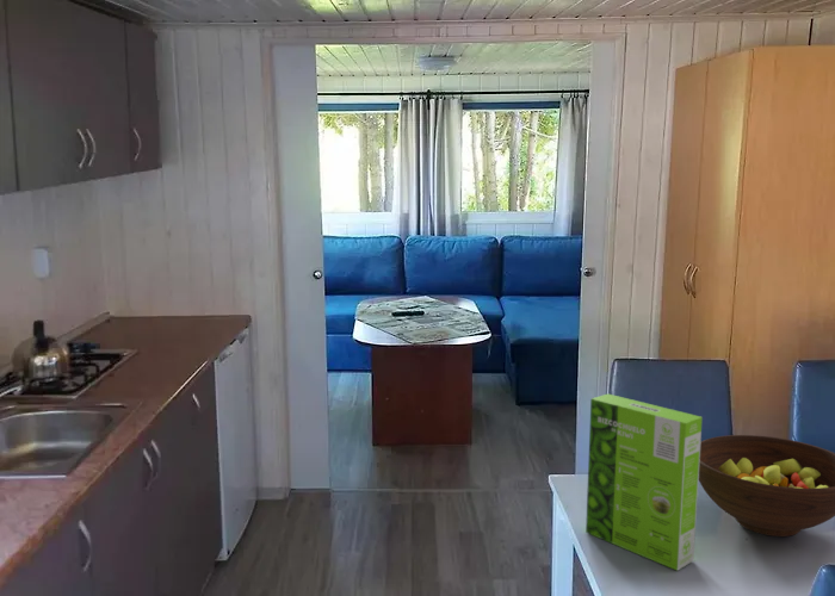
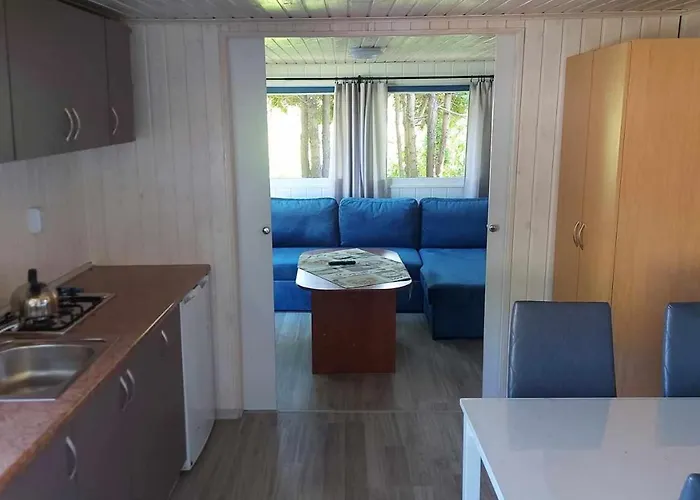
- fruit bowl (769, 492)
- cake mix box (641, 477)
